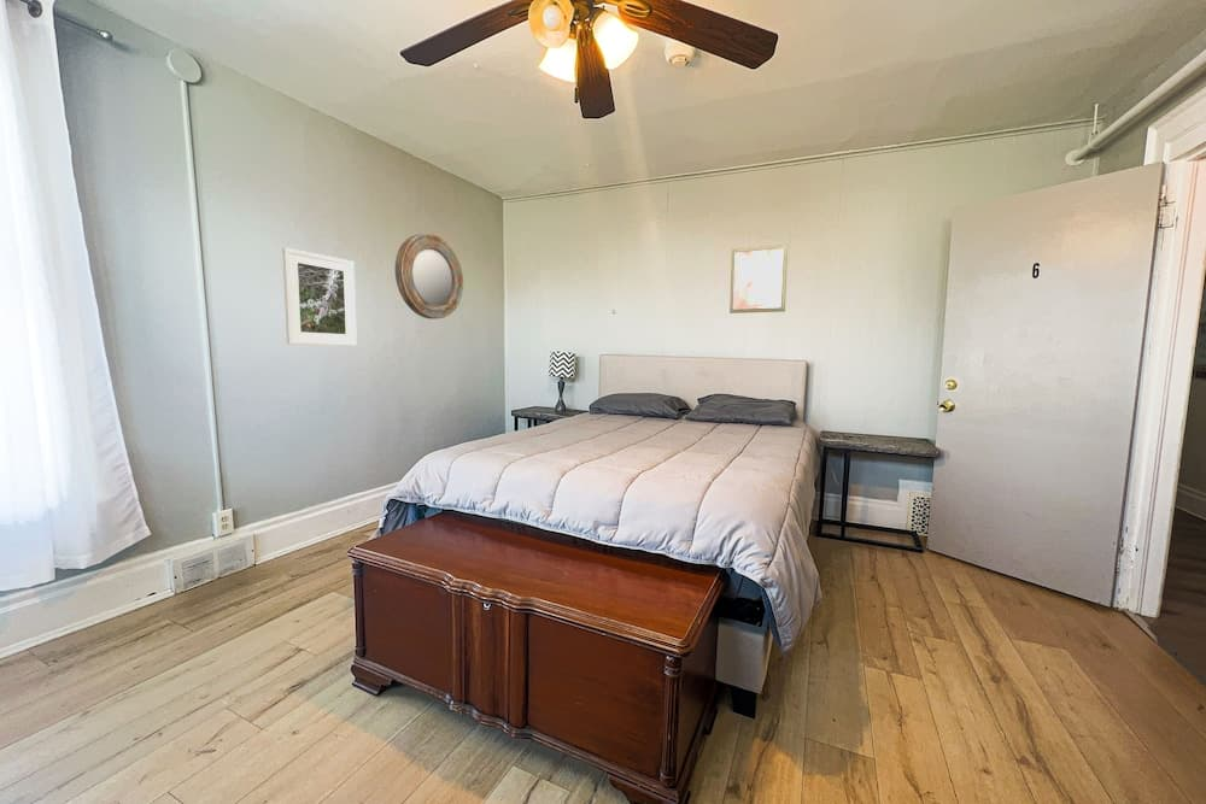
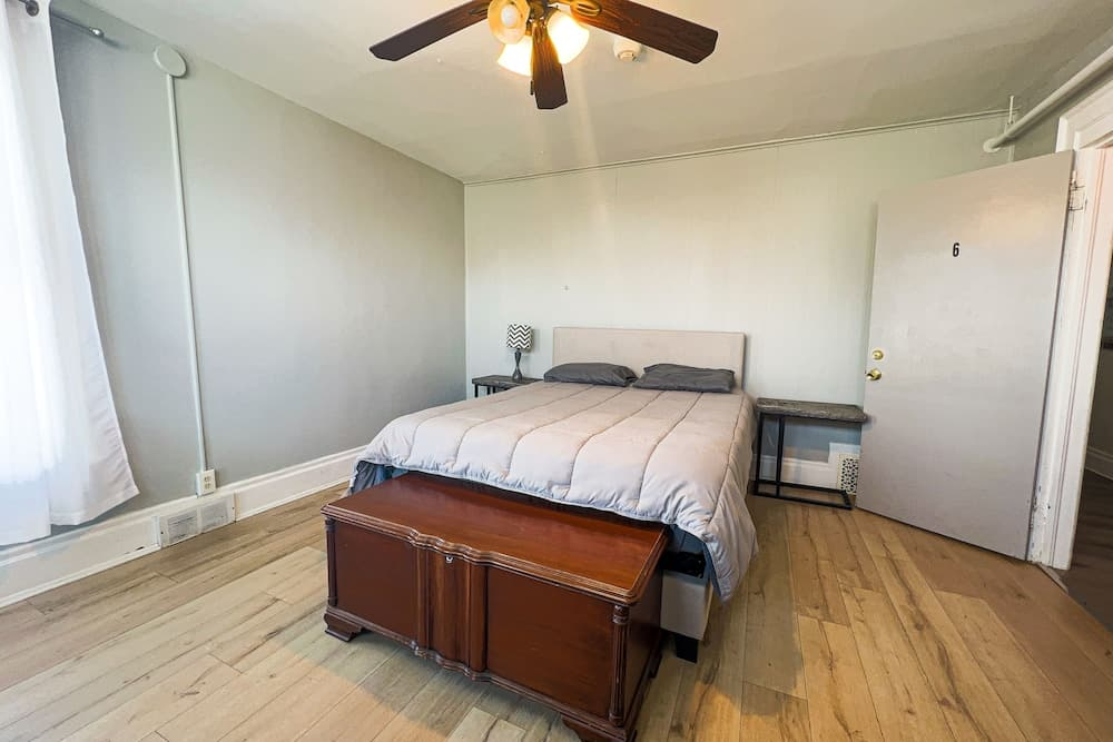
- home mirror (432, 276)
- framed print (322, 300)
- wall art (757, 280)
